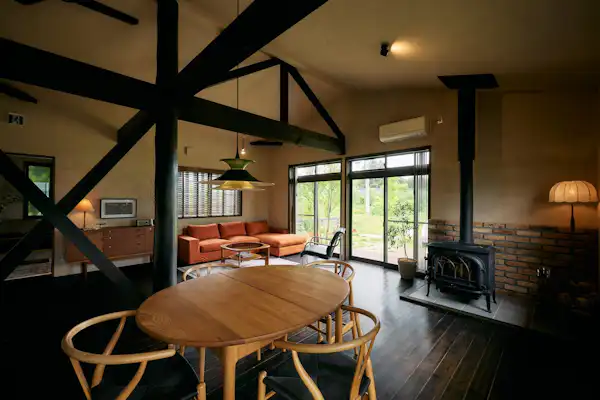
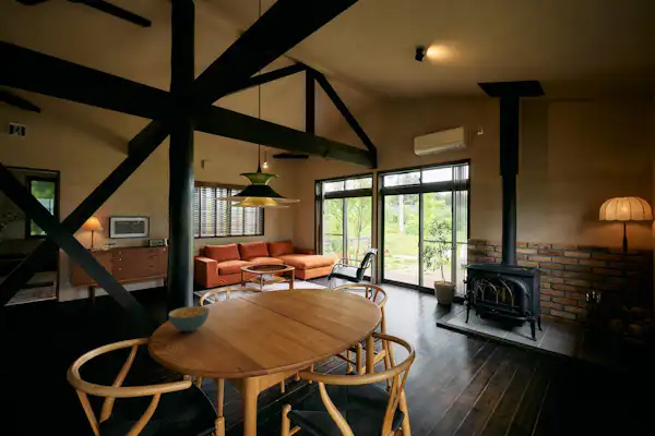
+ cereal bowl (189, 320)
